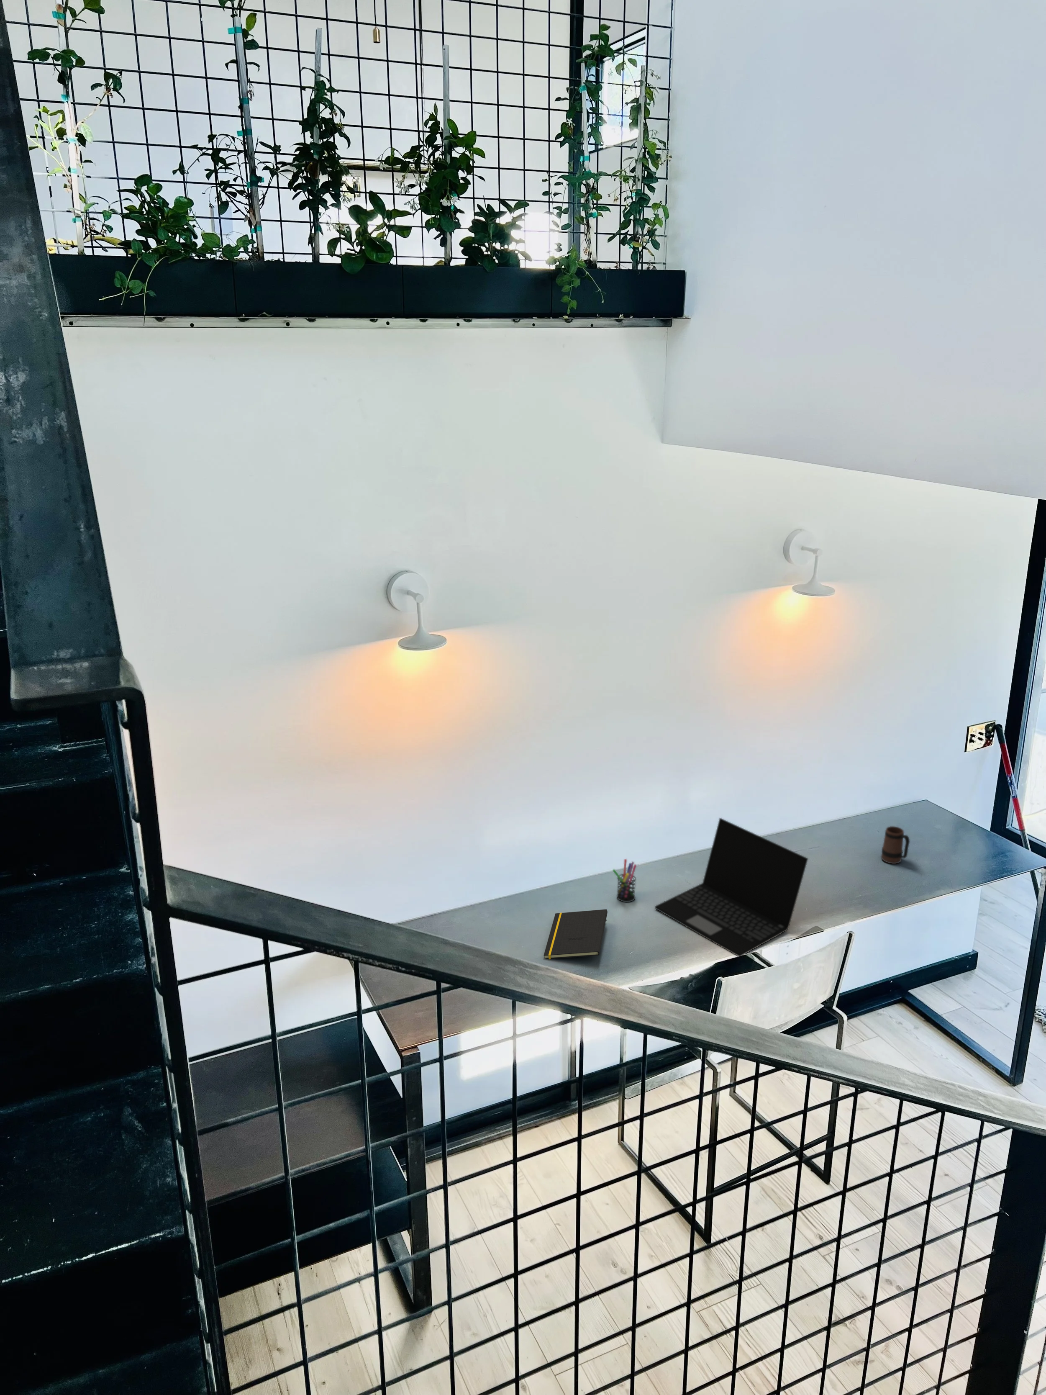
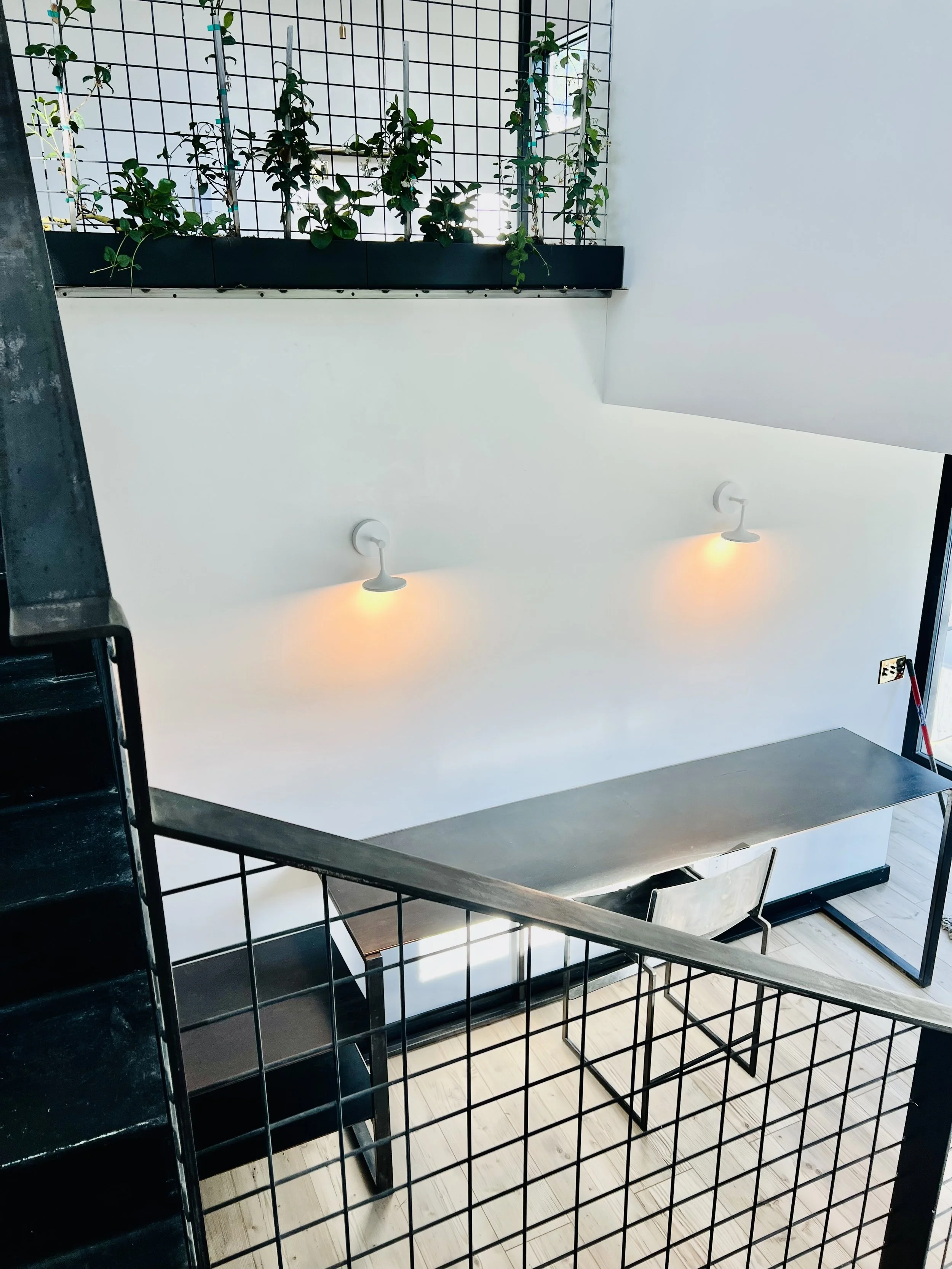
- mug (895, 846)
- pen holder (624, 881)
- laptop (730, 884)
- notepad (576, 933)
